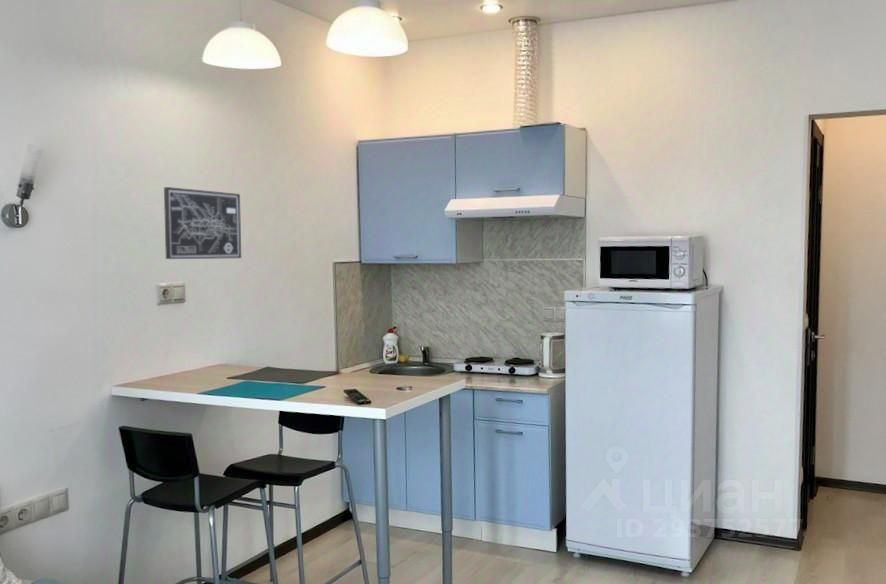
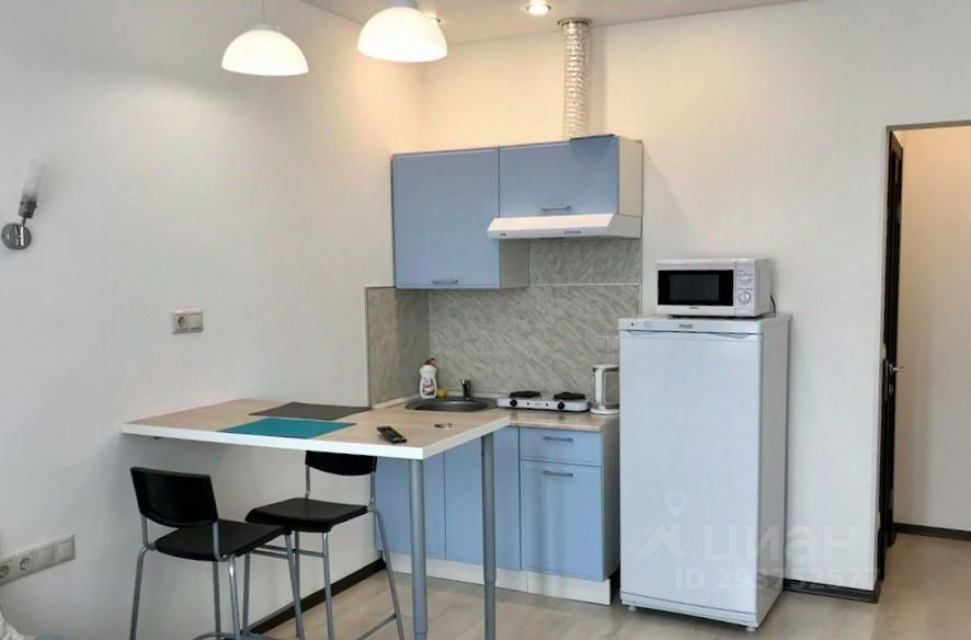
- wall art (204, 224)
